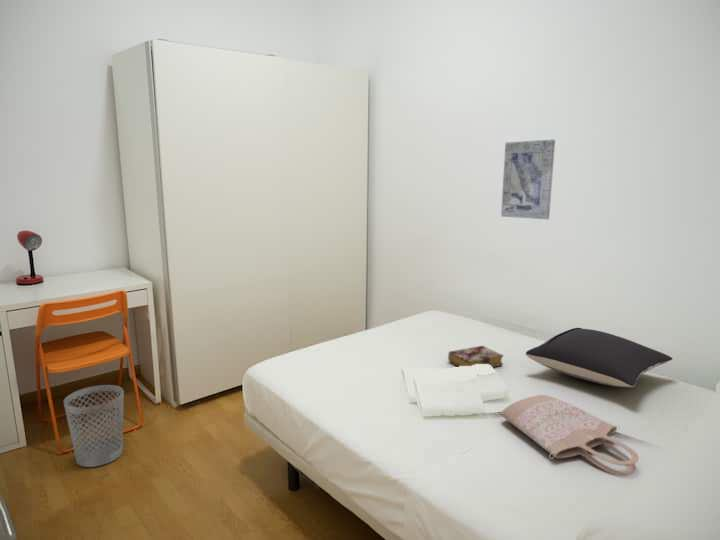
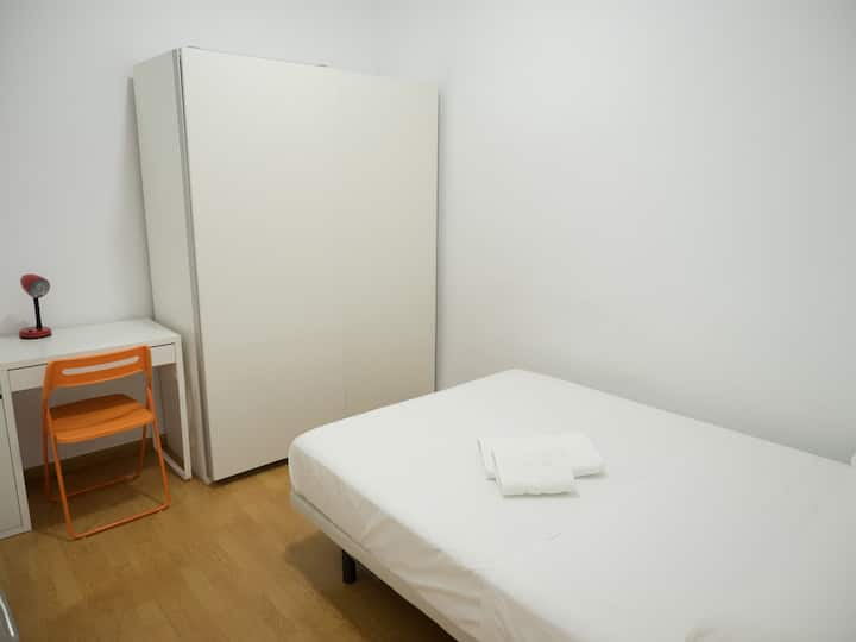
- wastebasket (97, 425)
- pillow (598, 356)
- shopping bag (570, 430)
- wall art (526, 180)
- book (475, 358)
